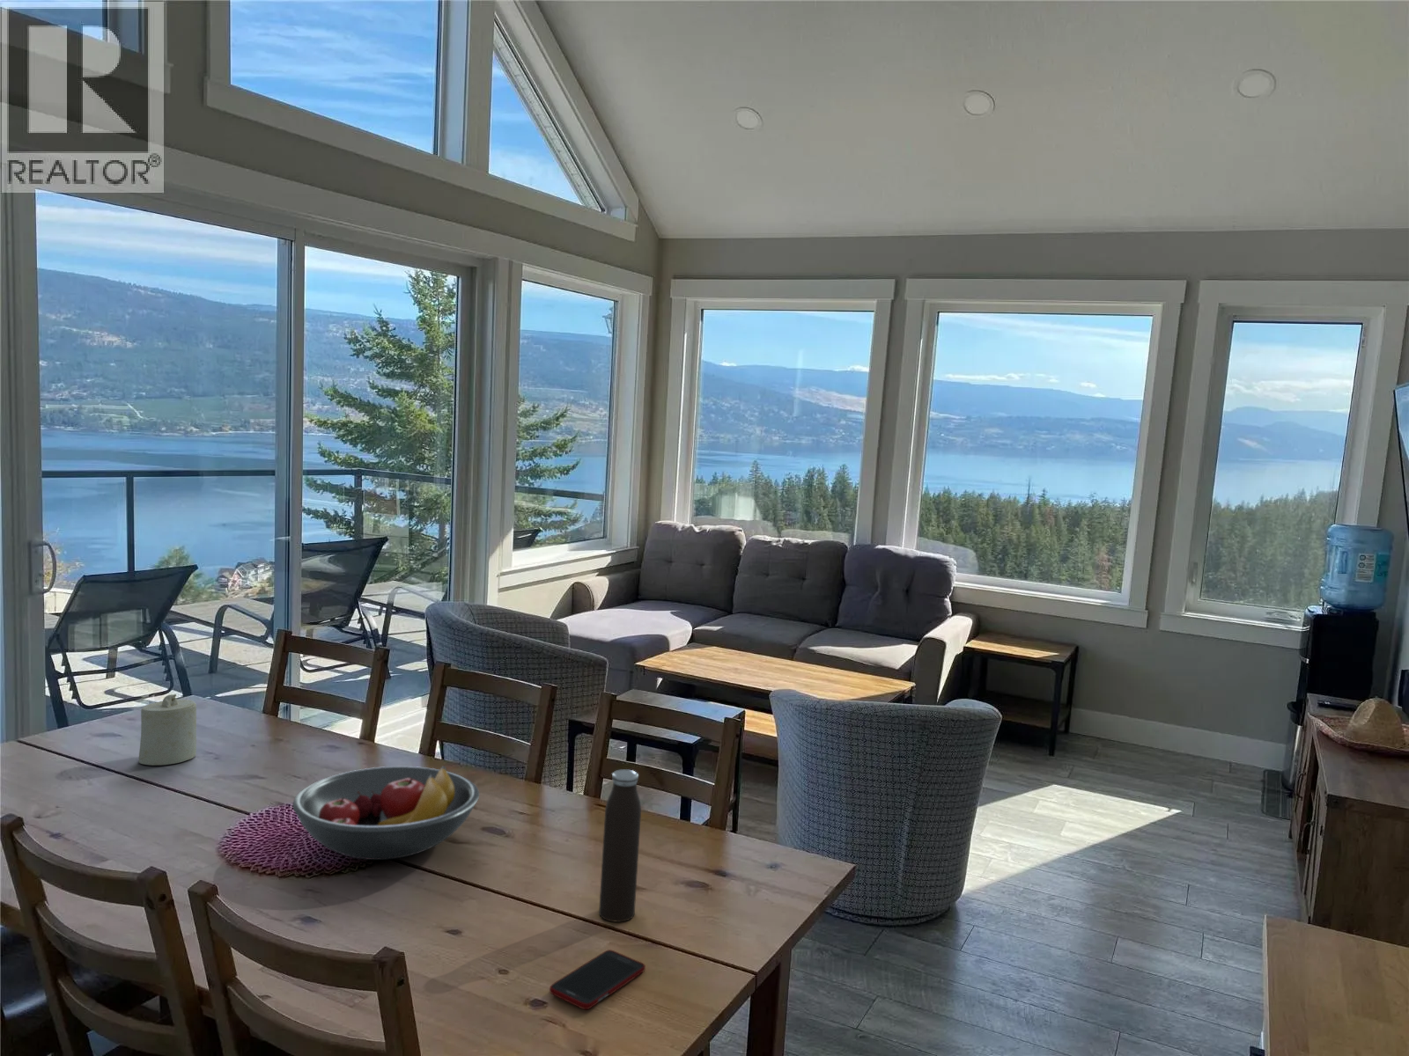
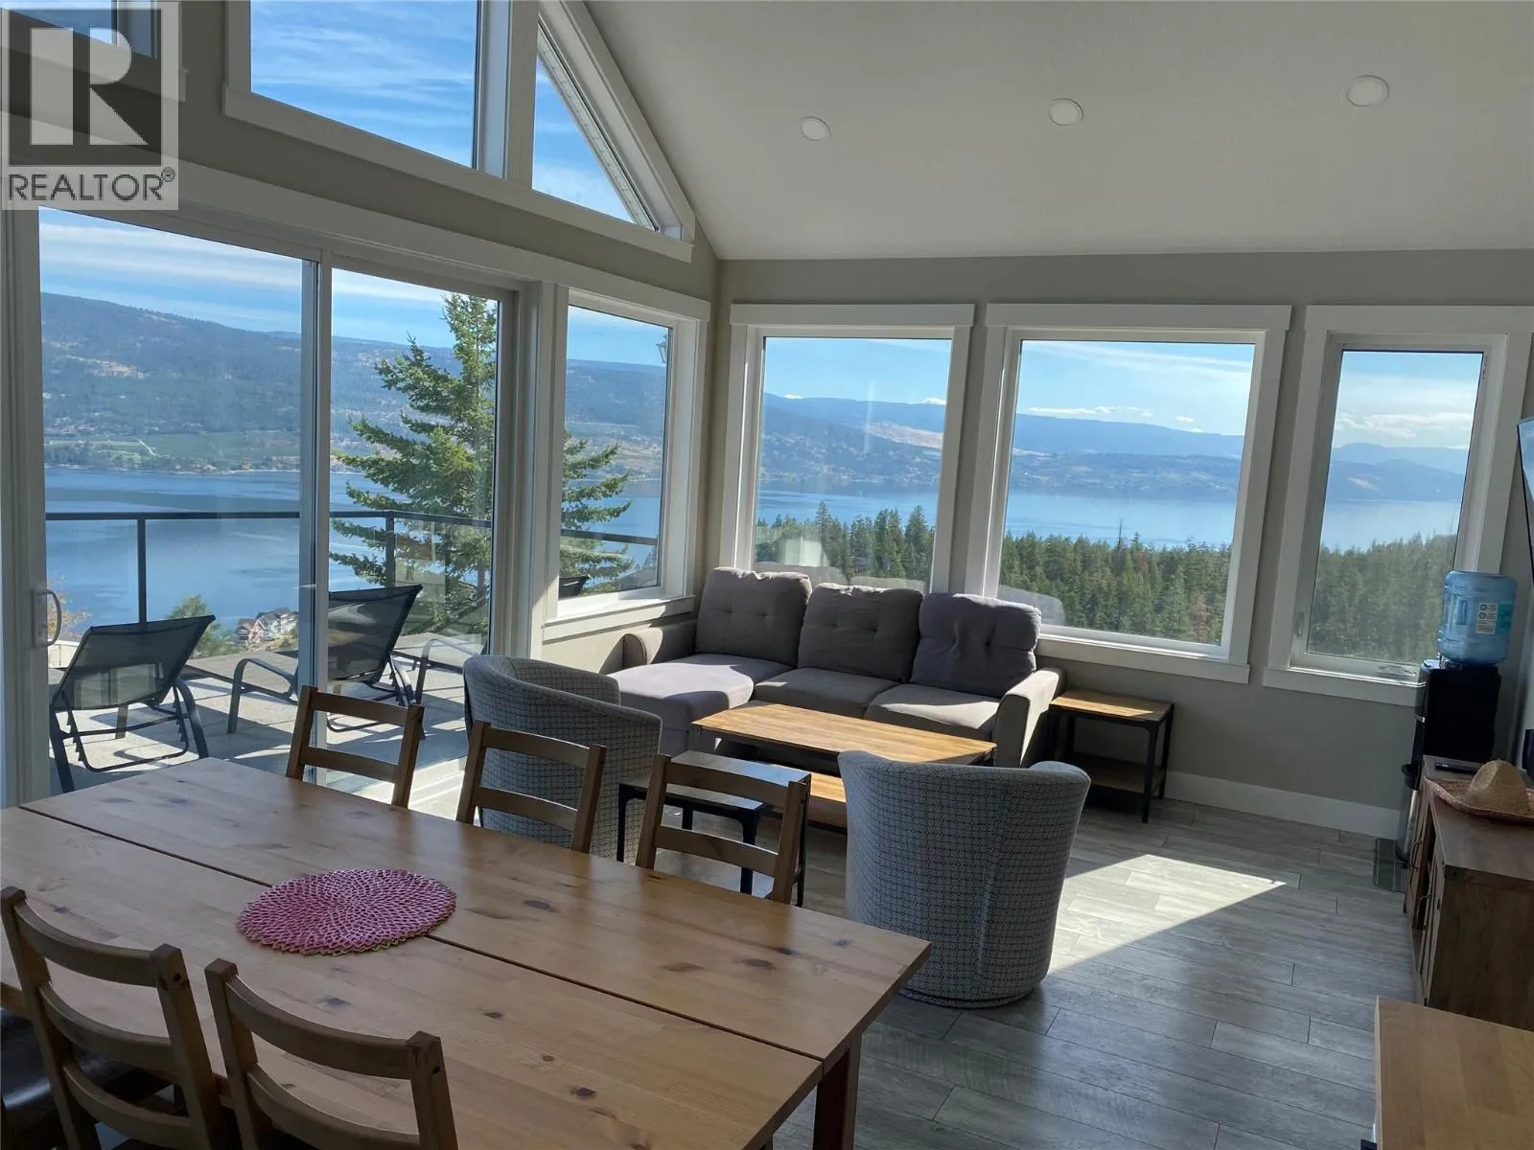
- candle (169, 725)
- water bottle (621, 843)
- fruit bowl (387, 812)
- cell phone (598, 978)
